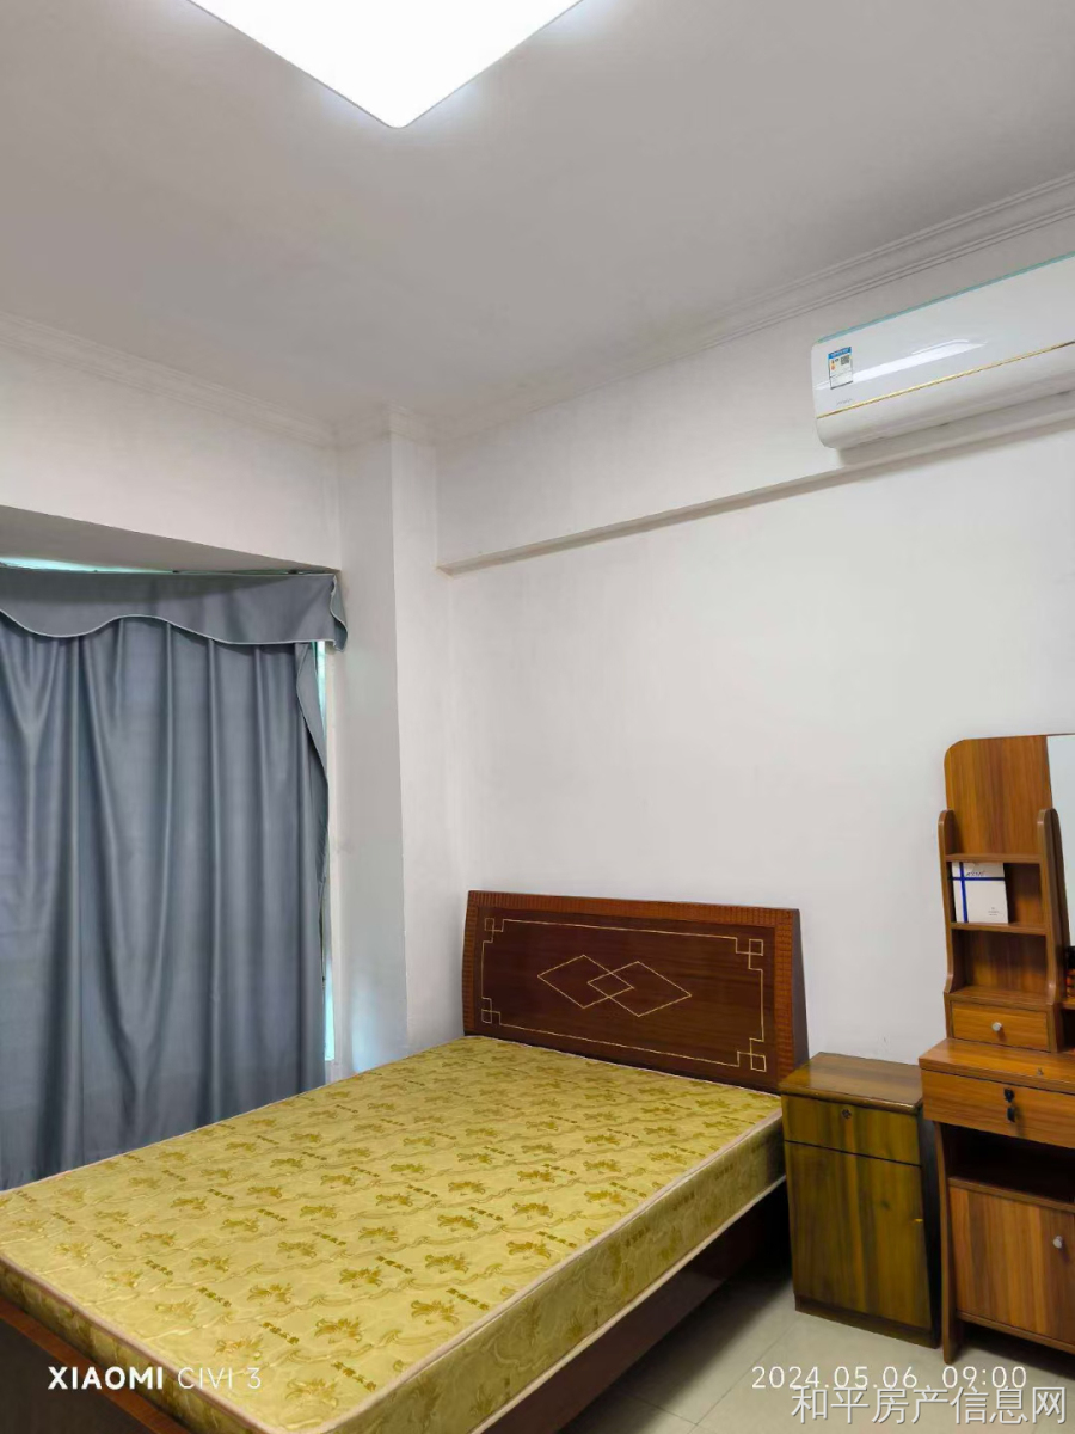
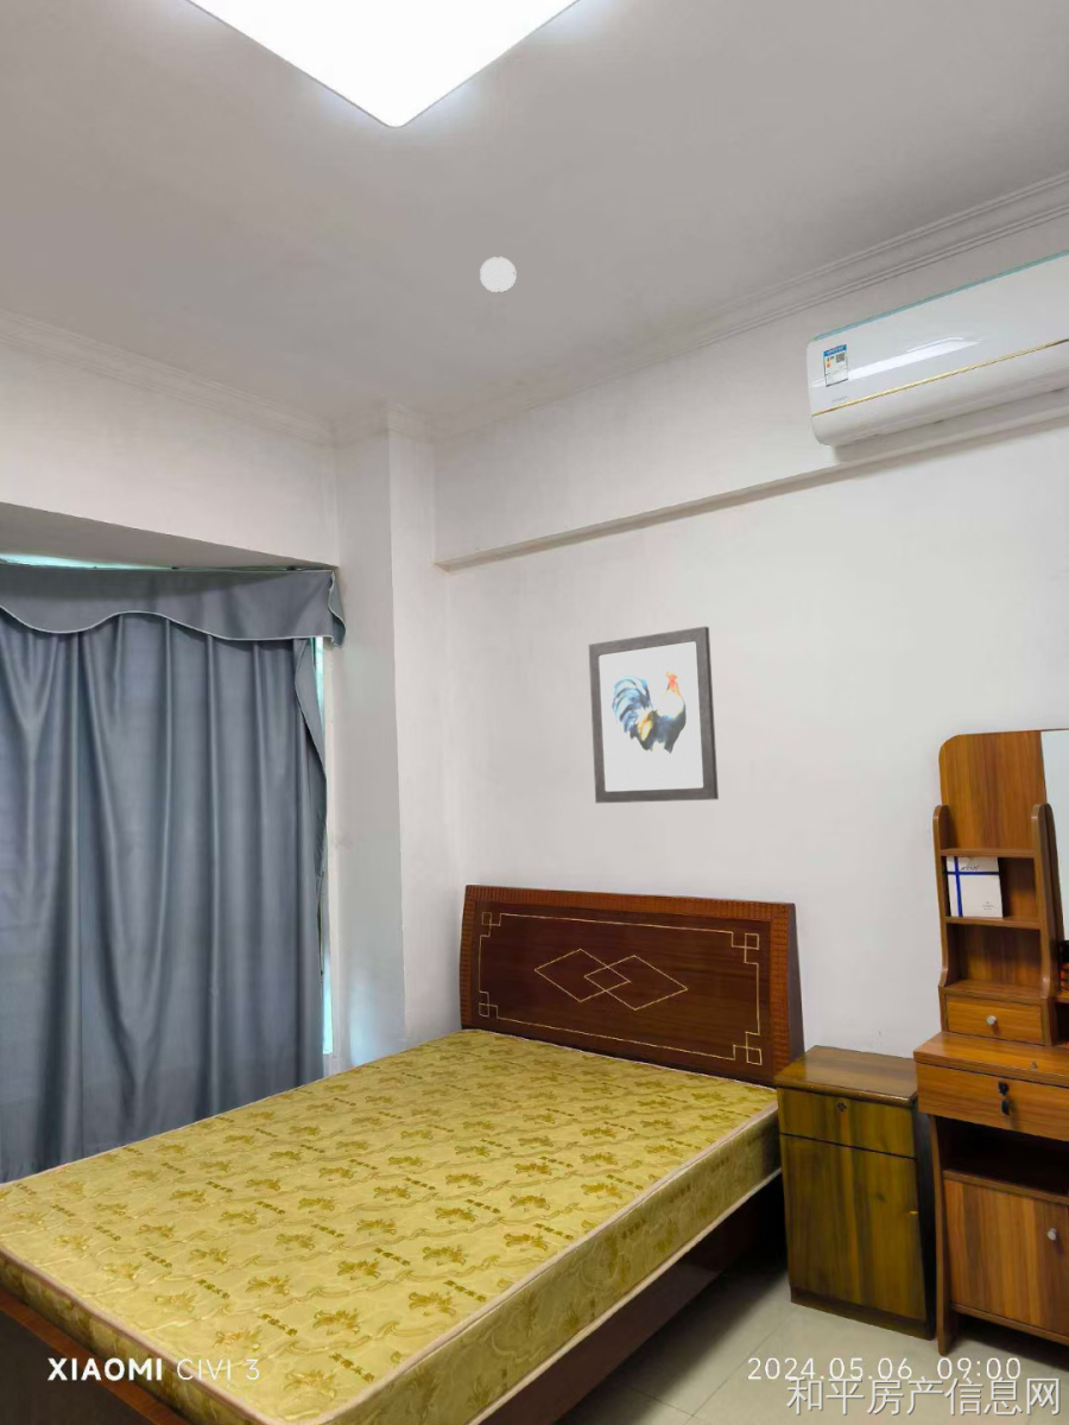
+ smoke detector (498, 272)
+ wall art (650, 717)
